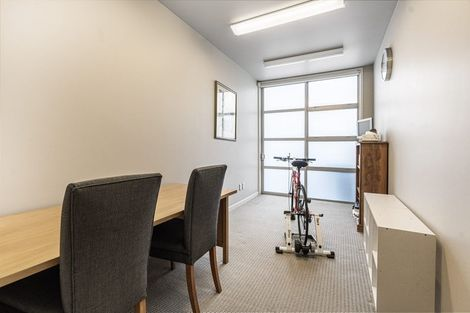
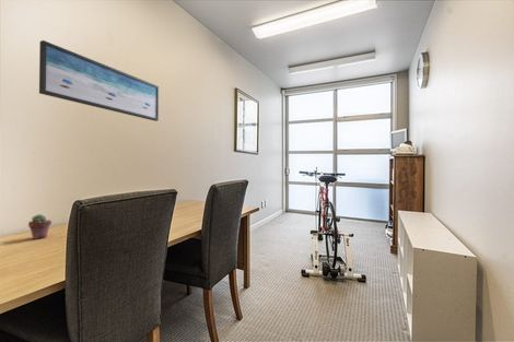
+ wall art (110, 89)
+ potted succulent (39, 225)
